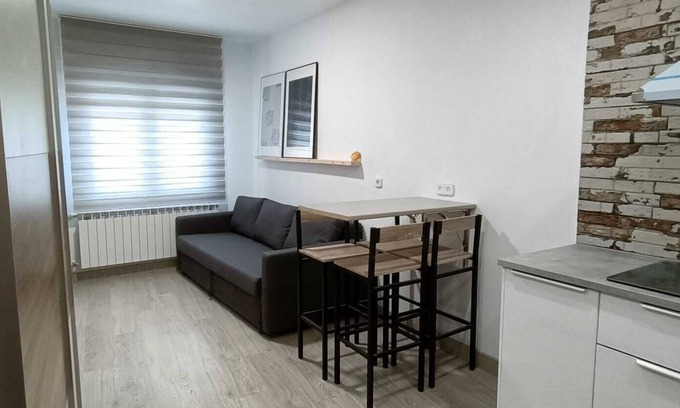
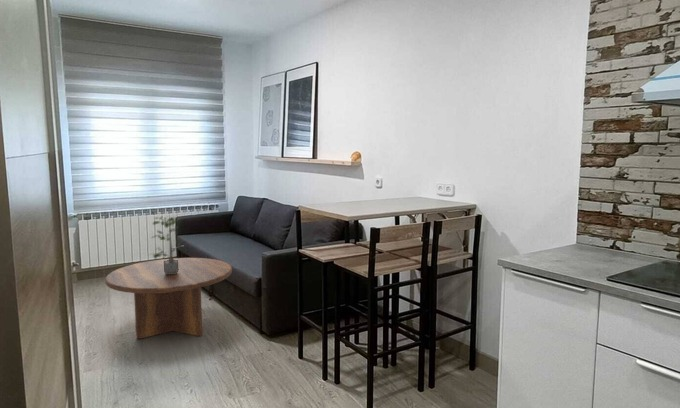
+ potted plant (164, 239)
+ coffee table (172, 300)
